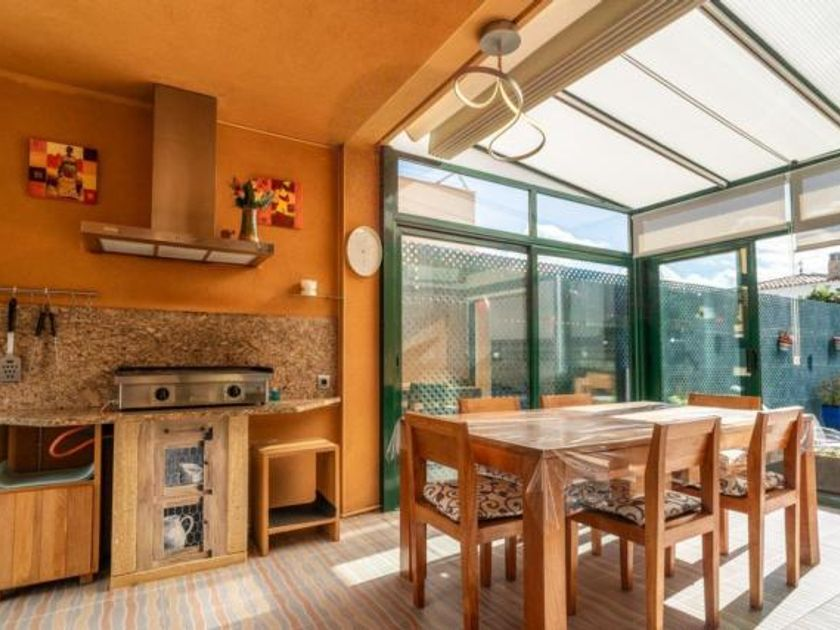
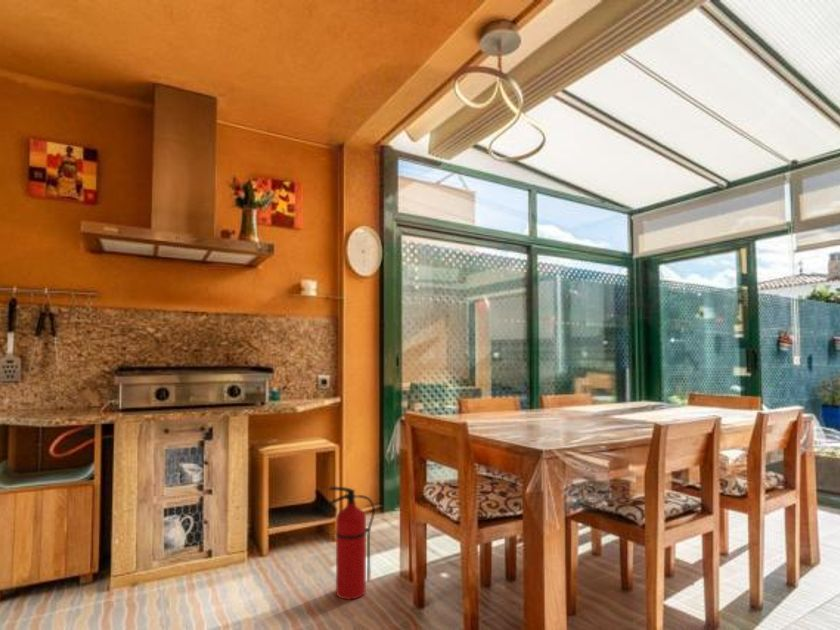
+ fire extinguisher (351, 538)
